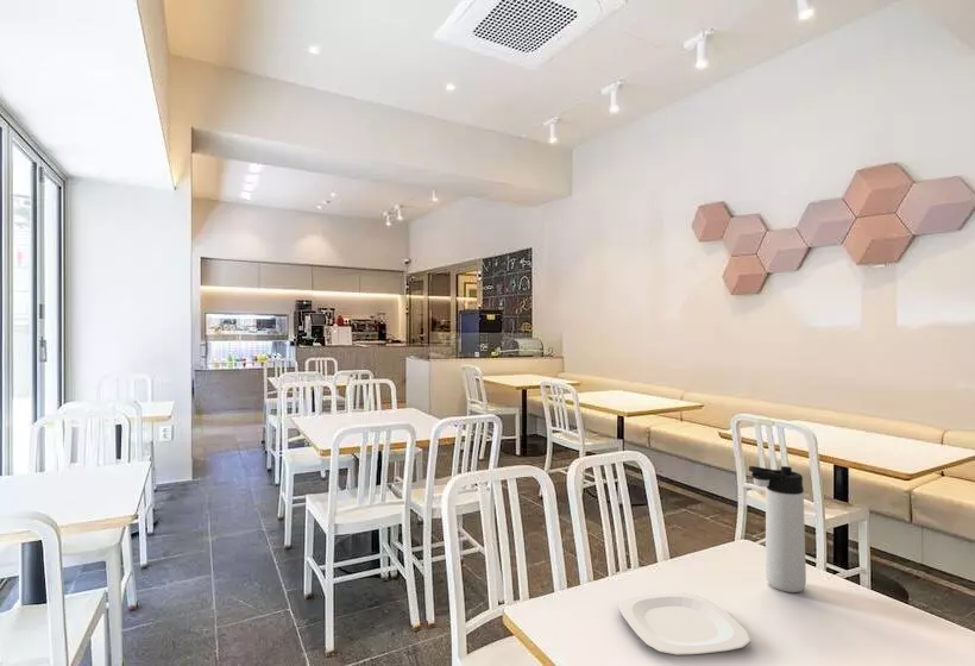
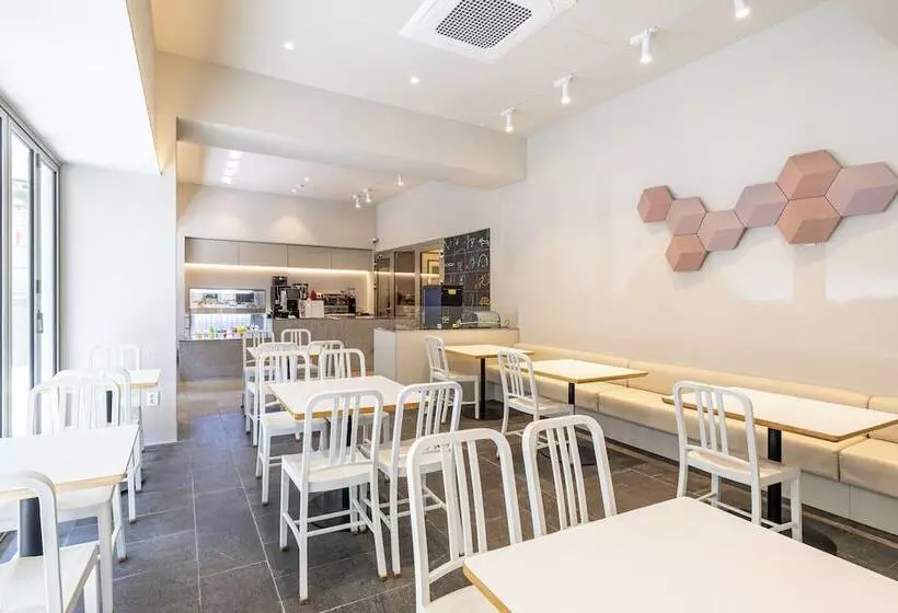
- plate (680, 623)
- thermos bottle (776, 526)
